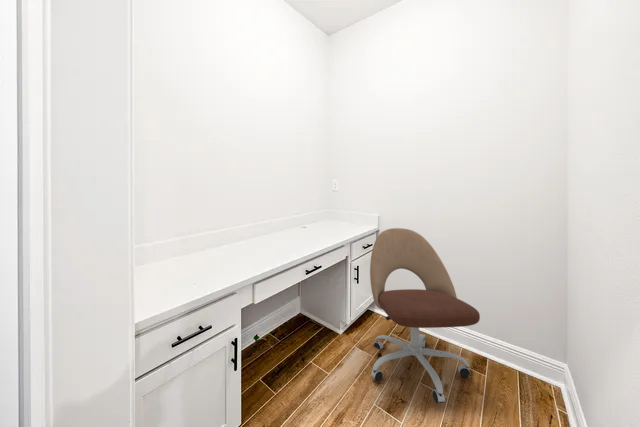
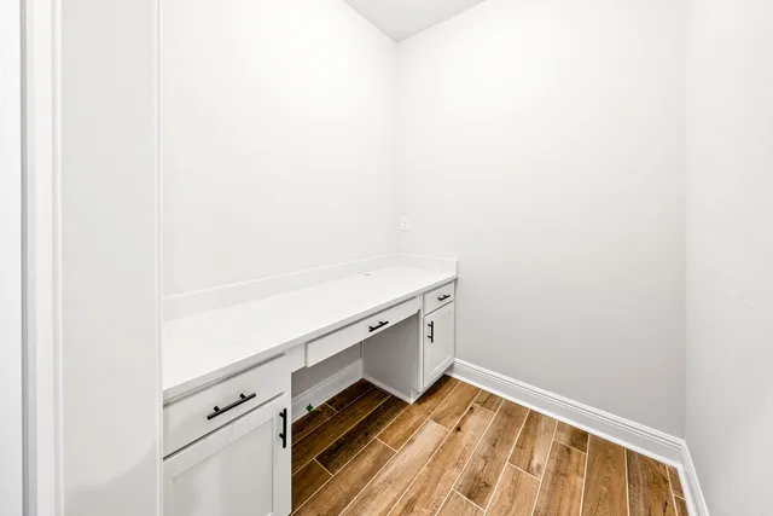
- office chair (414, 299)
